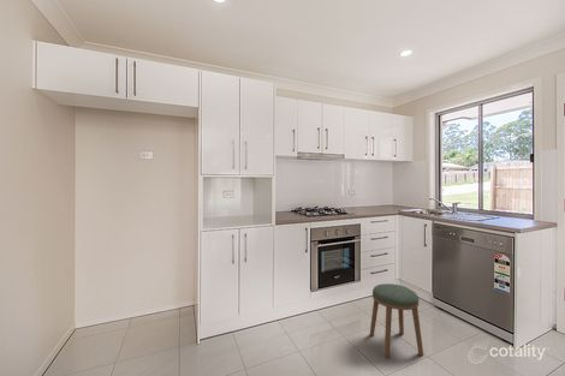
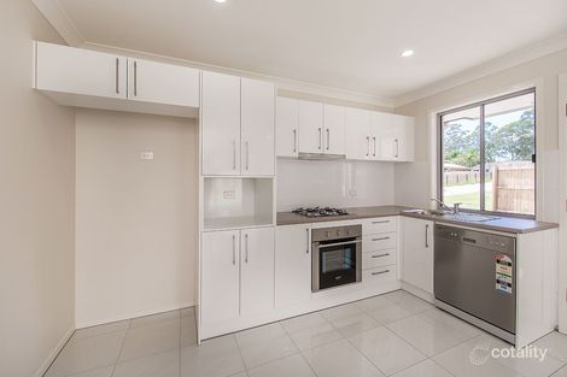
- stool (391, 316)
